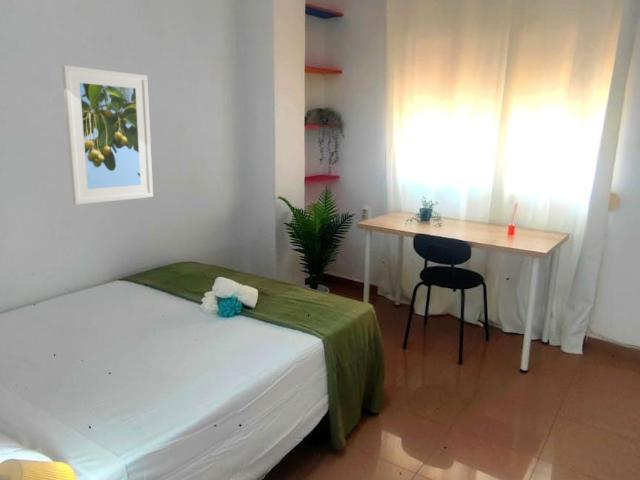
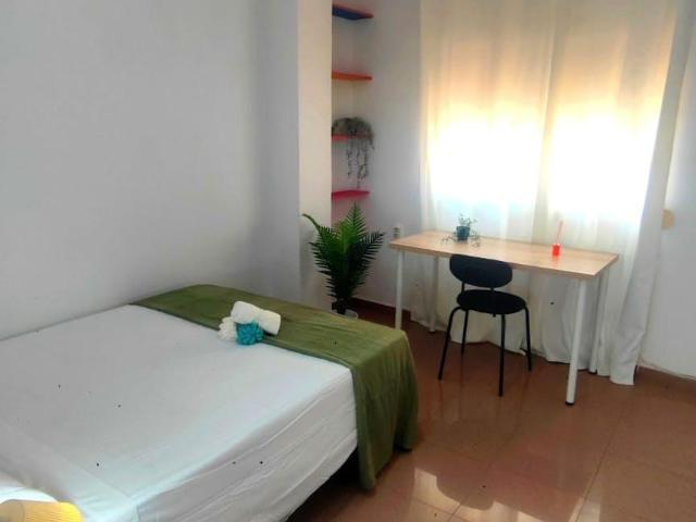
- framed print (111, 137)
